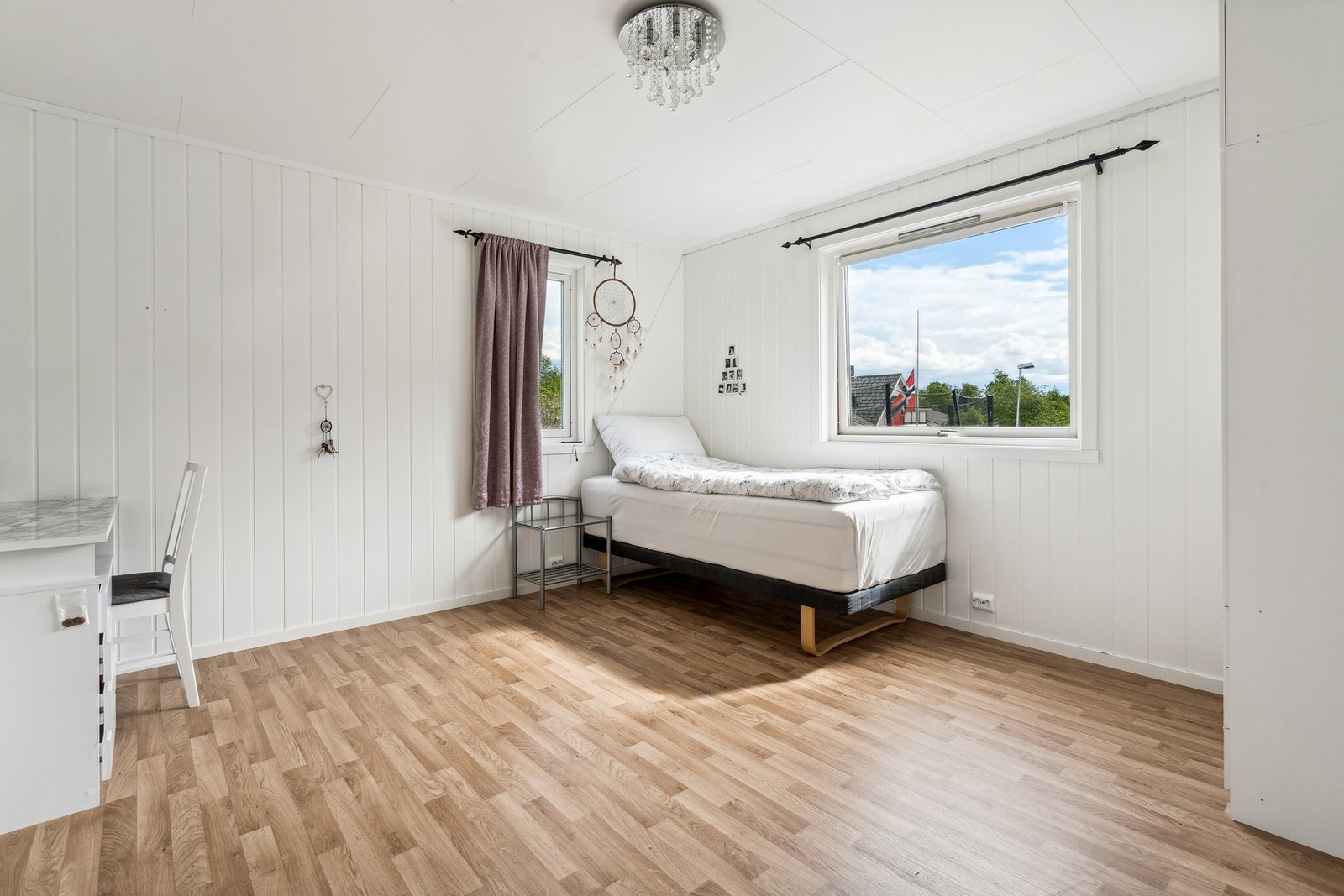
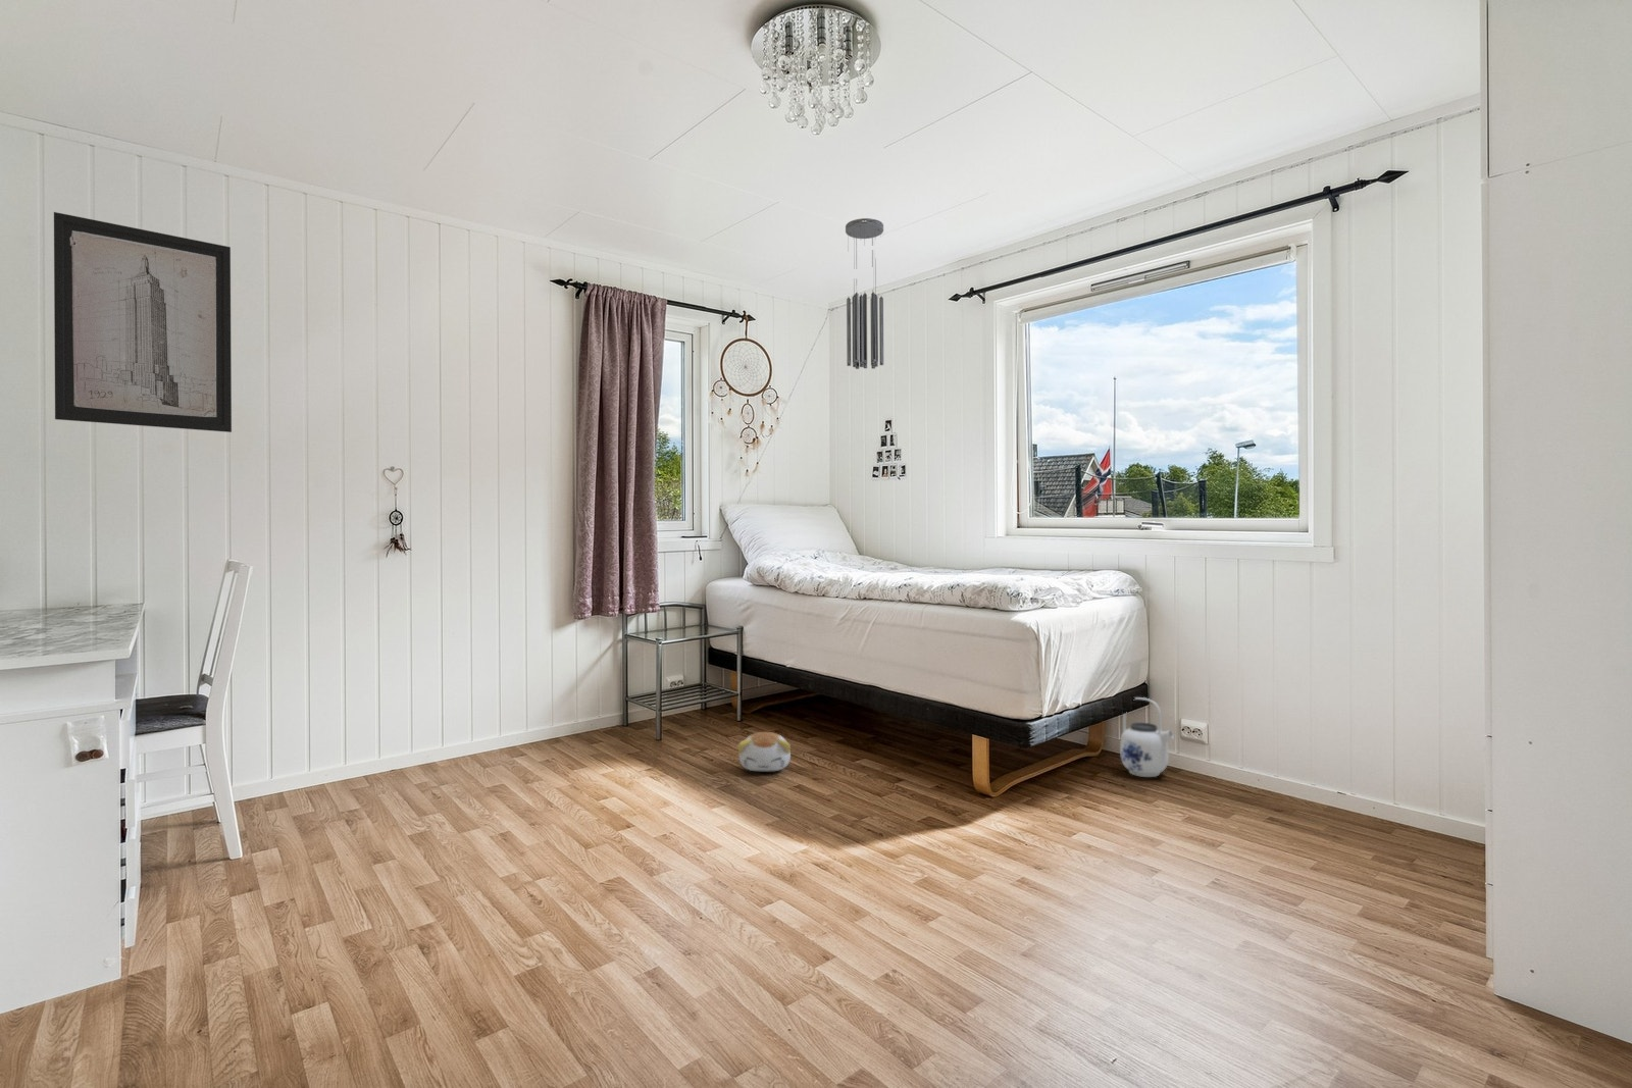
+ wind chime (863, 296)
+ plush toy (765, 748)
+ teapot (1146, 735)
+ wall art (147, 328)
